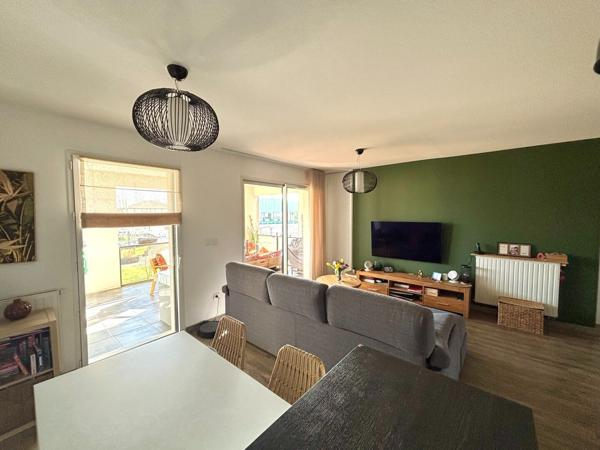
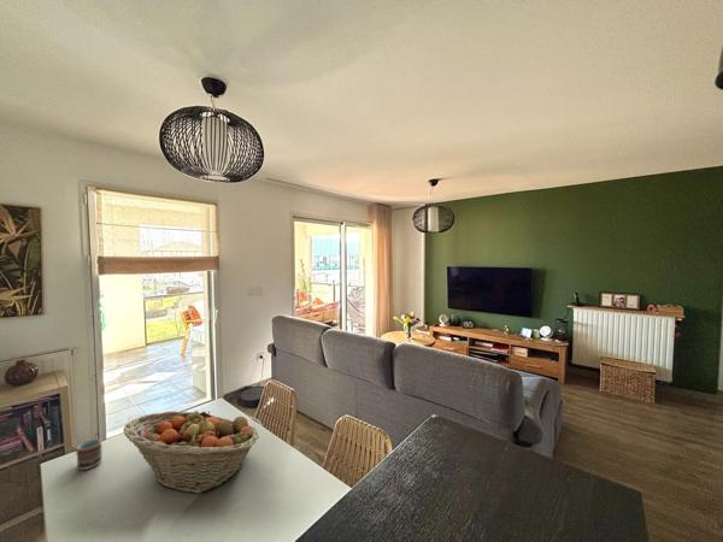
+ fruit basket (194, 440)
+ cup (87, 453)
